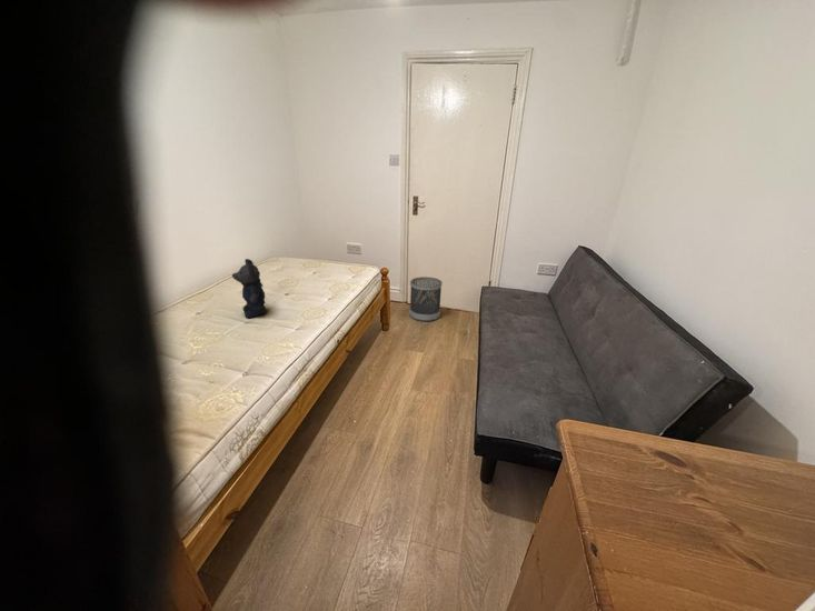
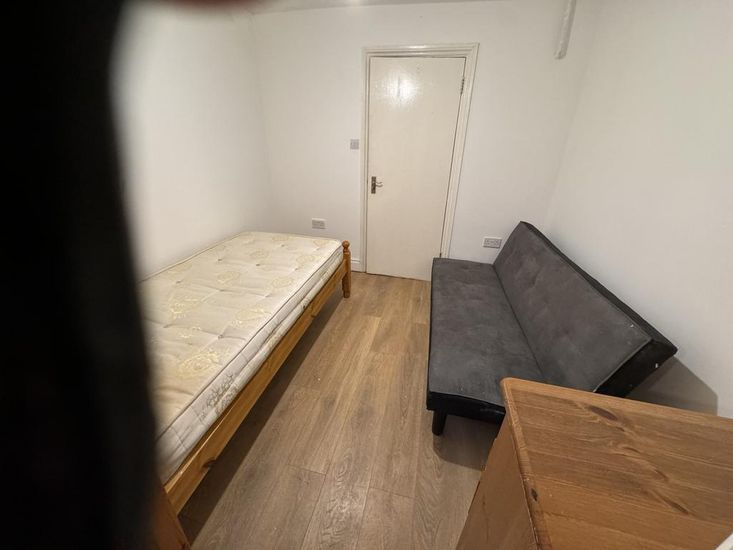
- bear (250, 284)
- wastebasket (425, 298)
